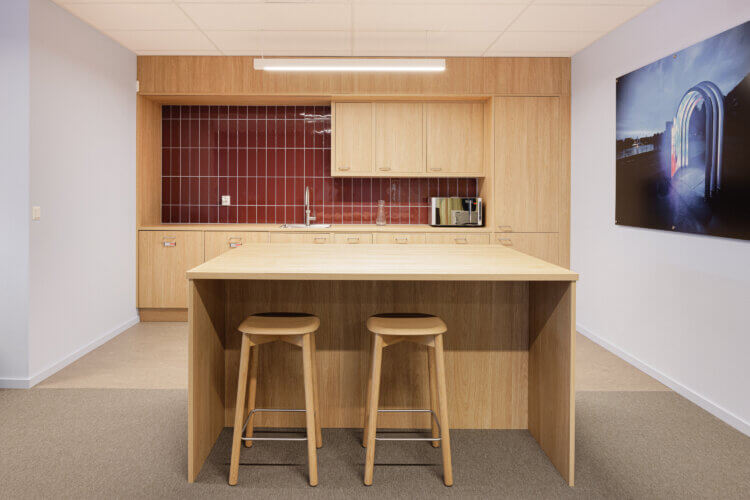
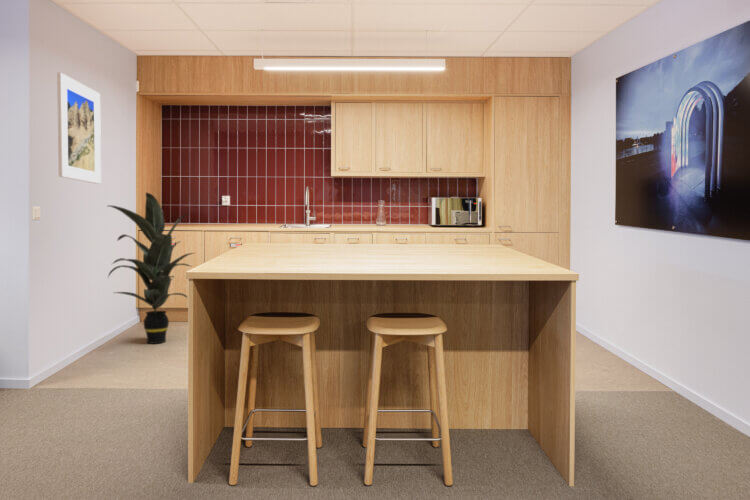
+ indoor plant (150, 268)
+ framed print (80, 132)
